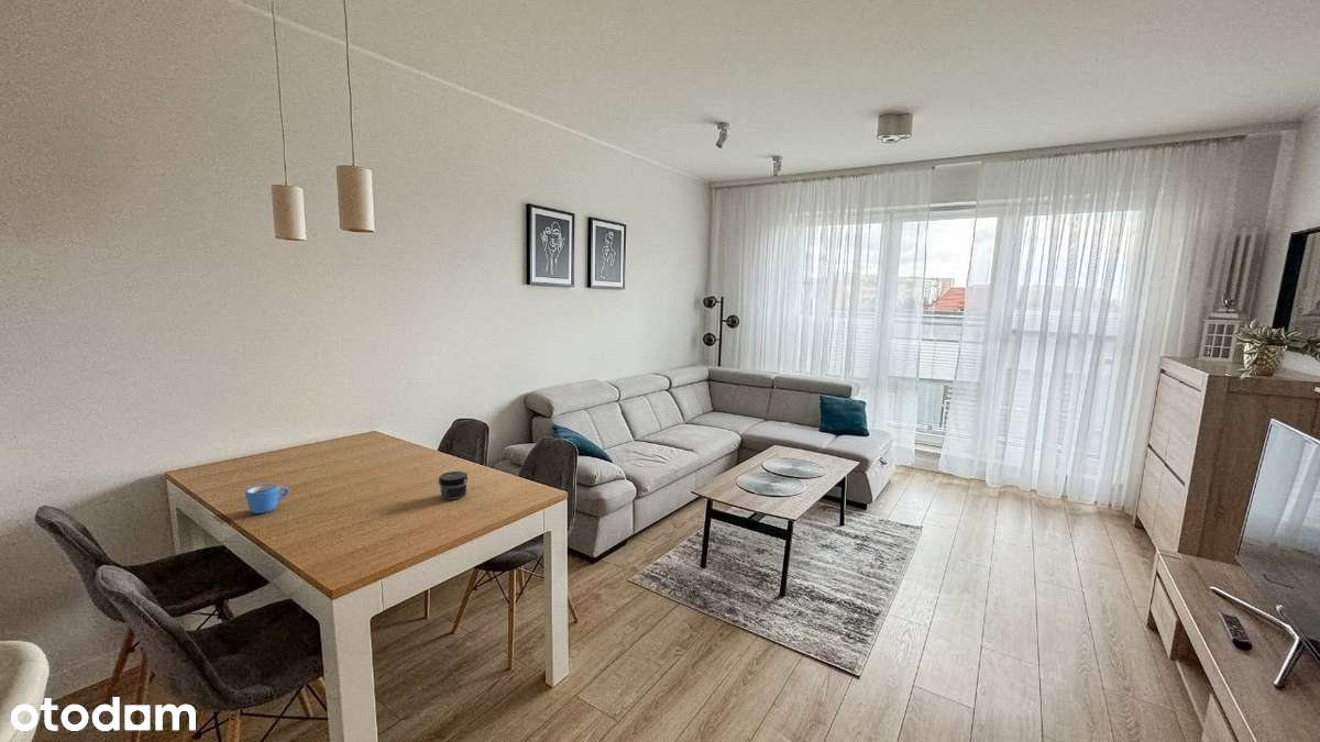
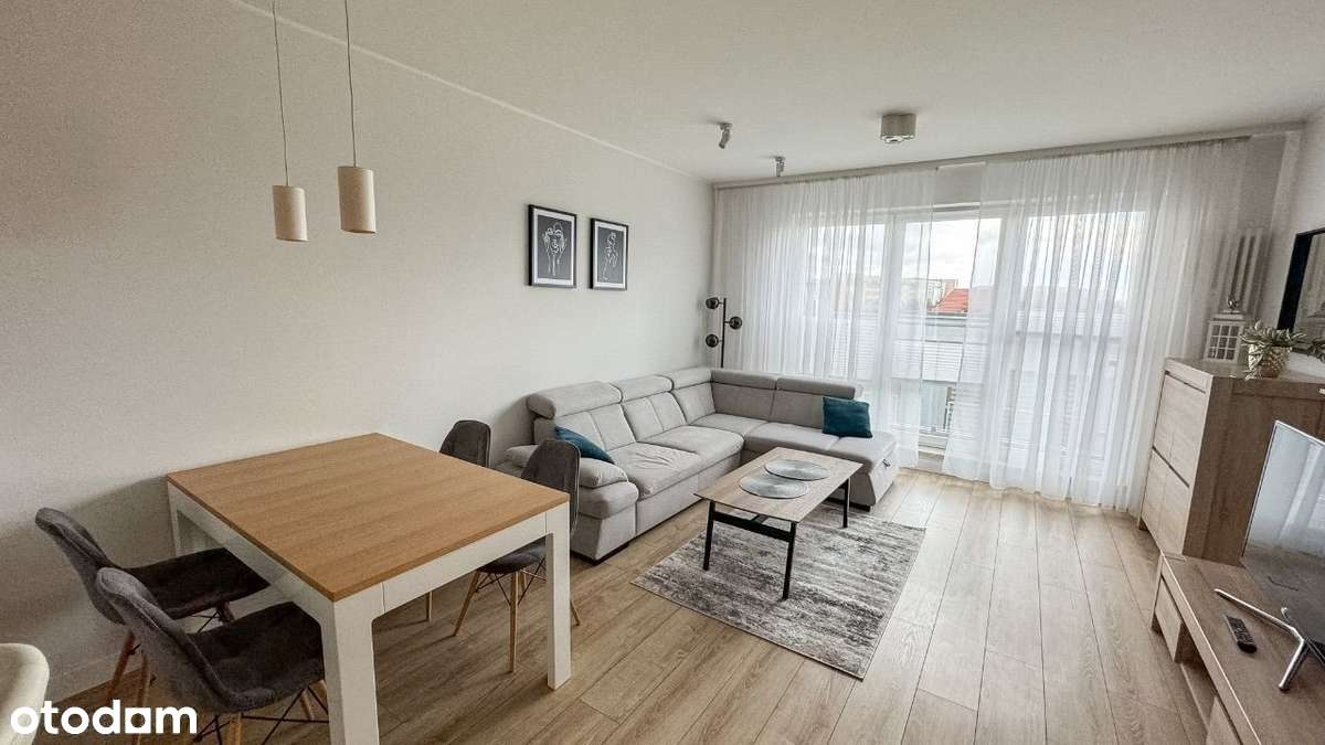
- jar (453, 485)
- mug (267, 498)
